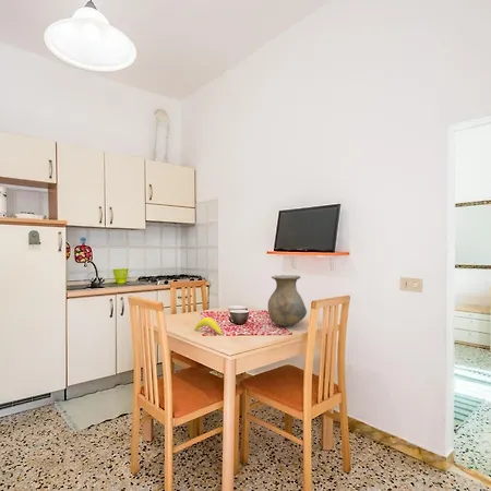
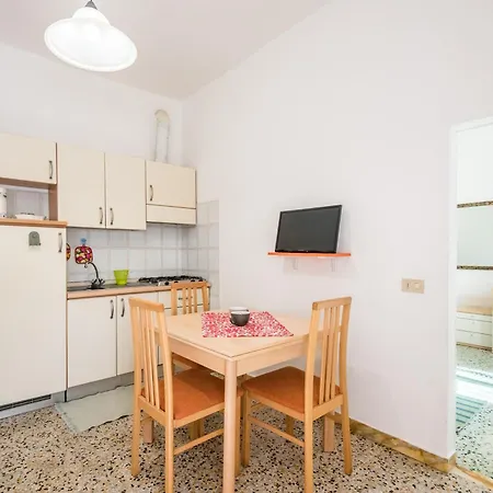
- banana (207, 324)
- vase (286, 300)
